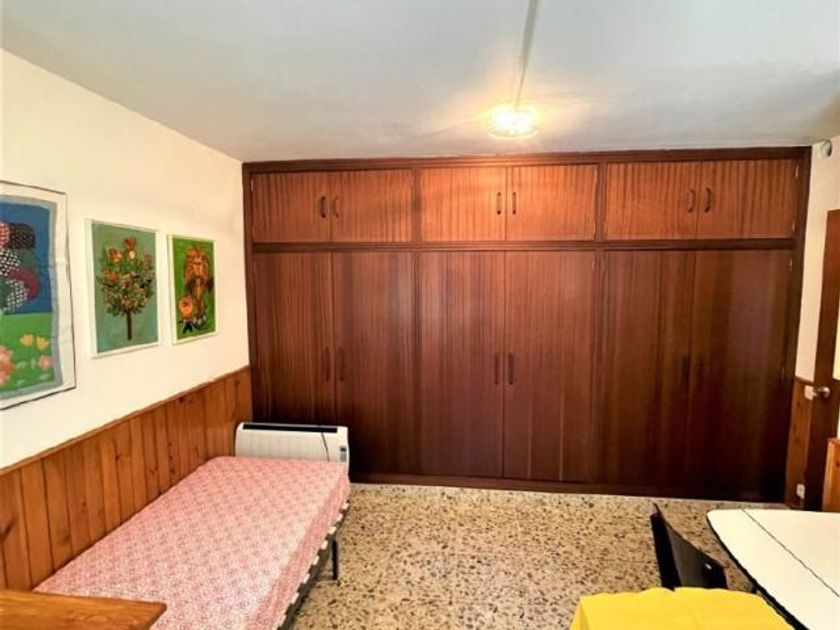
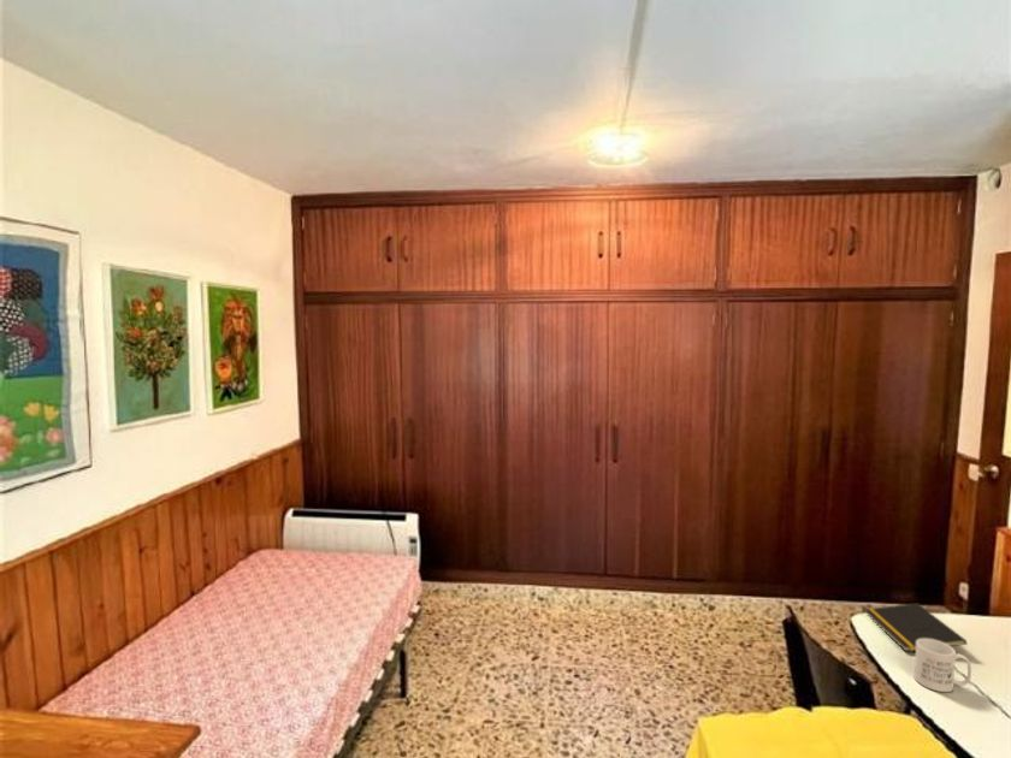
+ mug (942, 665)
+ notepad (911, 626)
